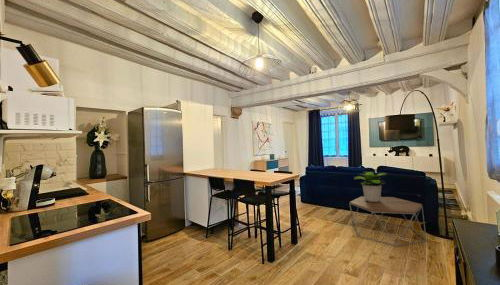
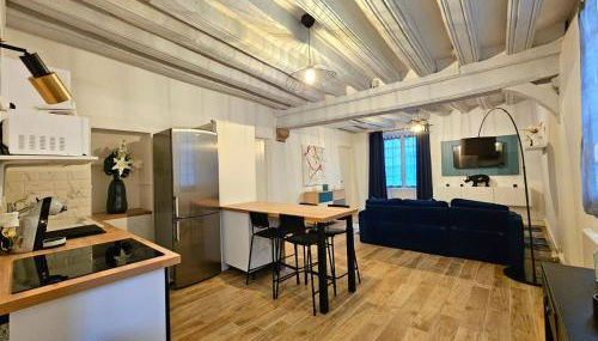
- potted plant (370, 187)
- coffee table (381, 215)
